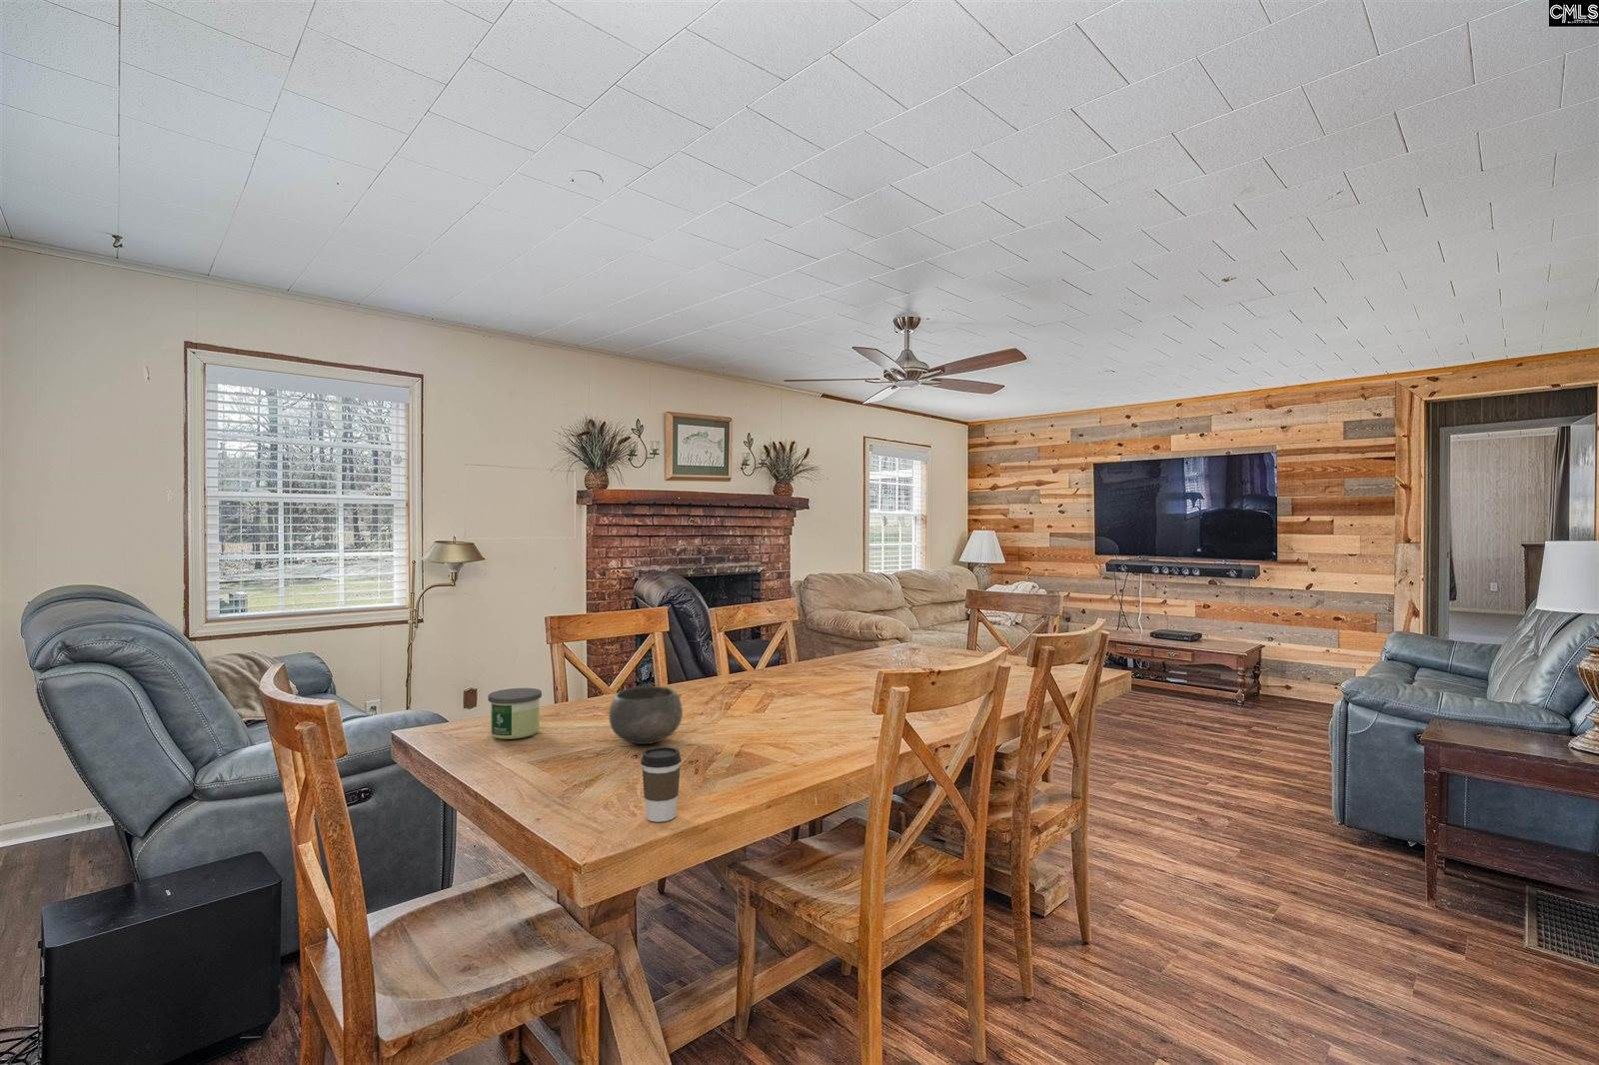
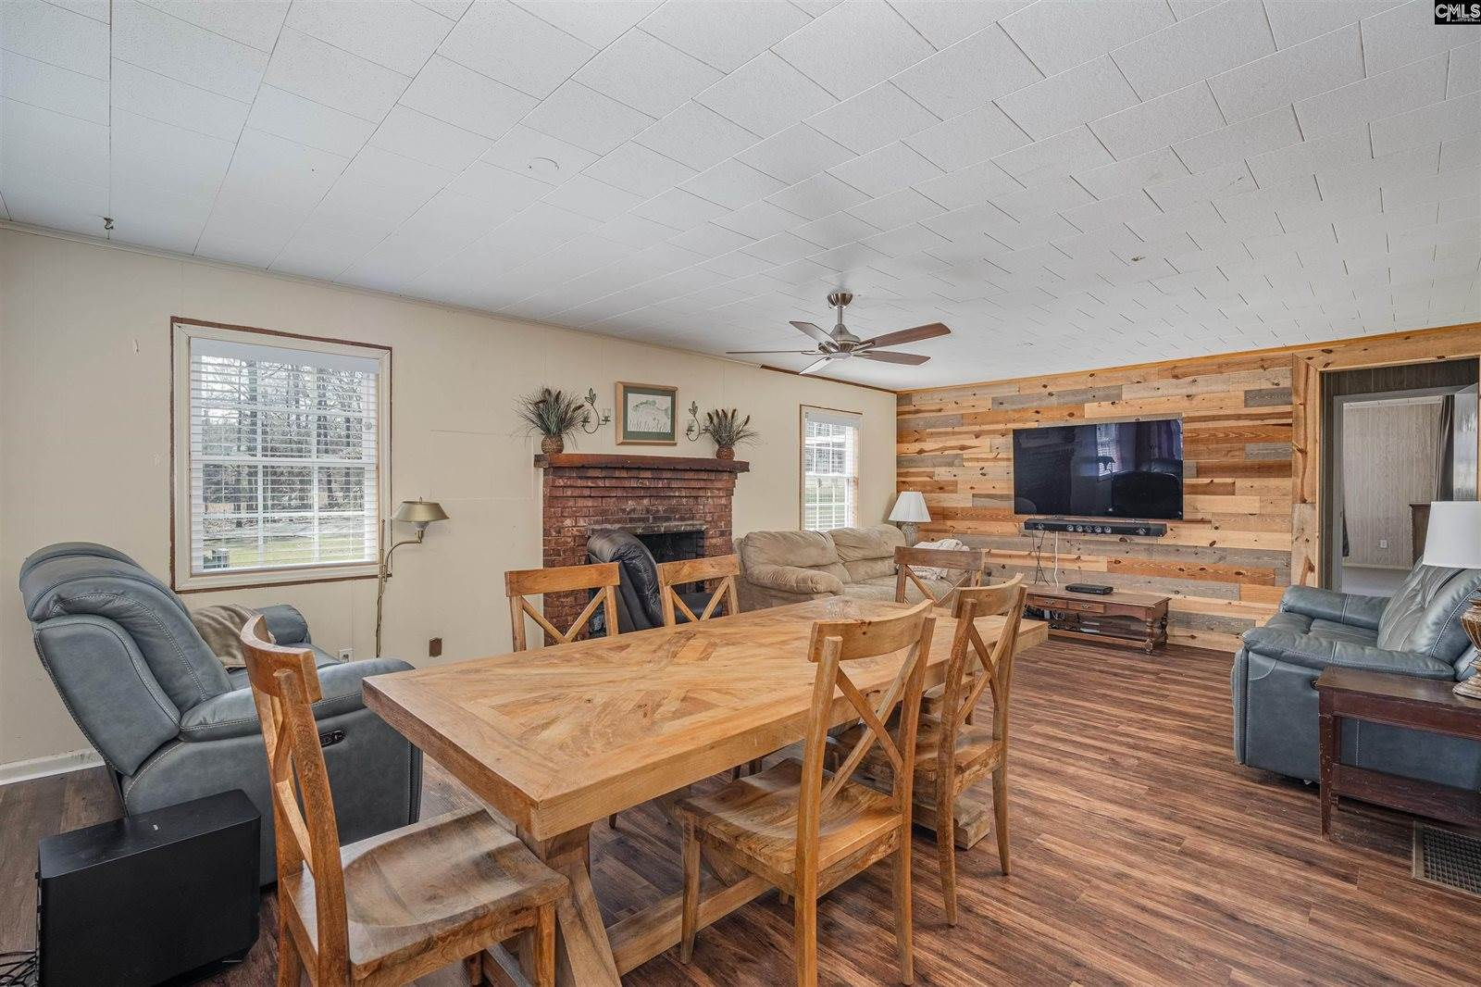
- coffee cup (661, 783)
- bowl (646, 717)
- candle (515, 713)
